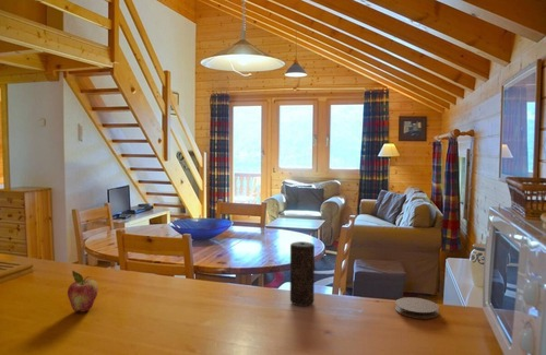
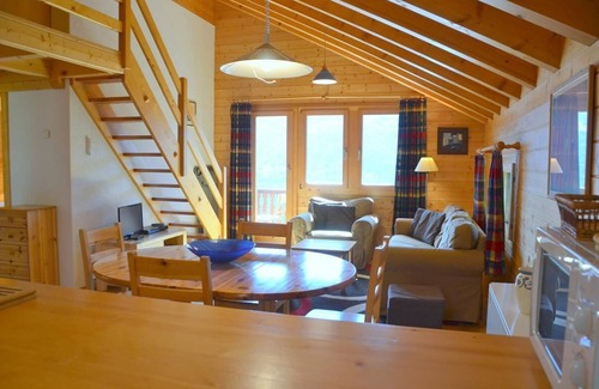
- fruit (83, 289)
- candle (301, 272)
- coaster (416, 307)
